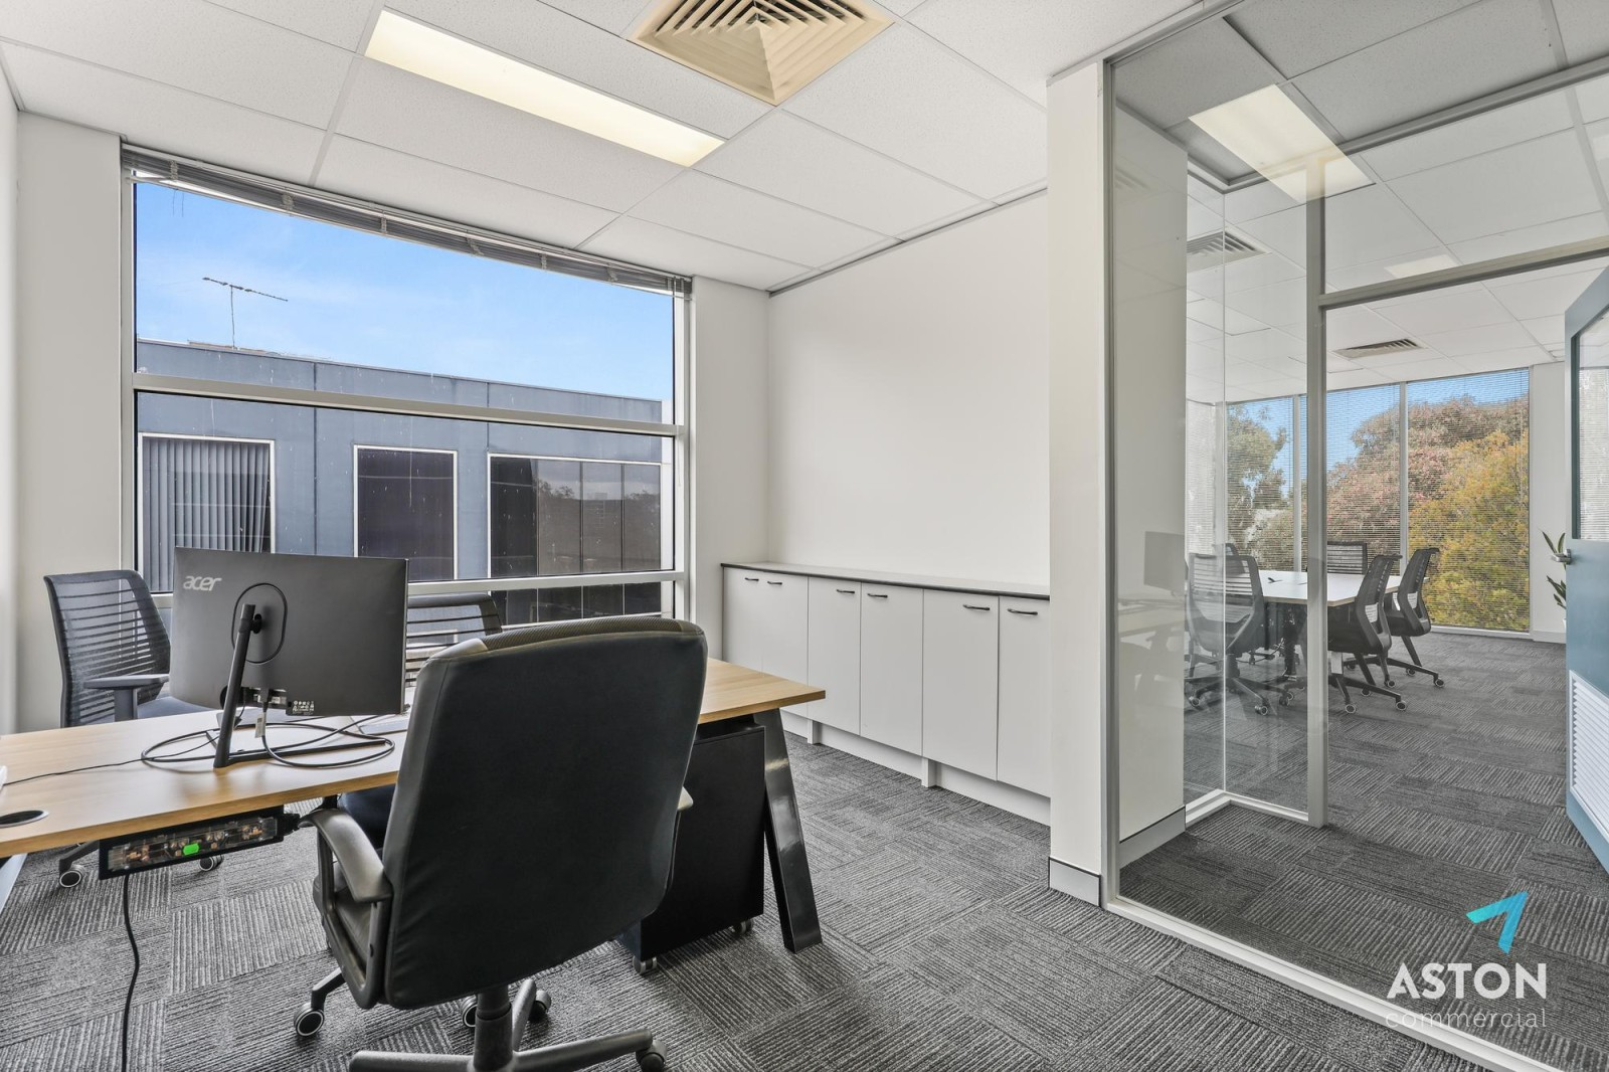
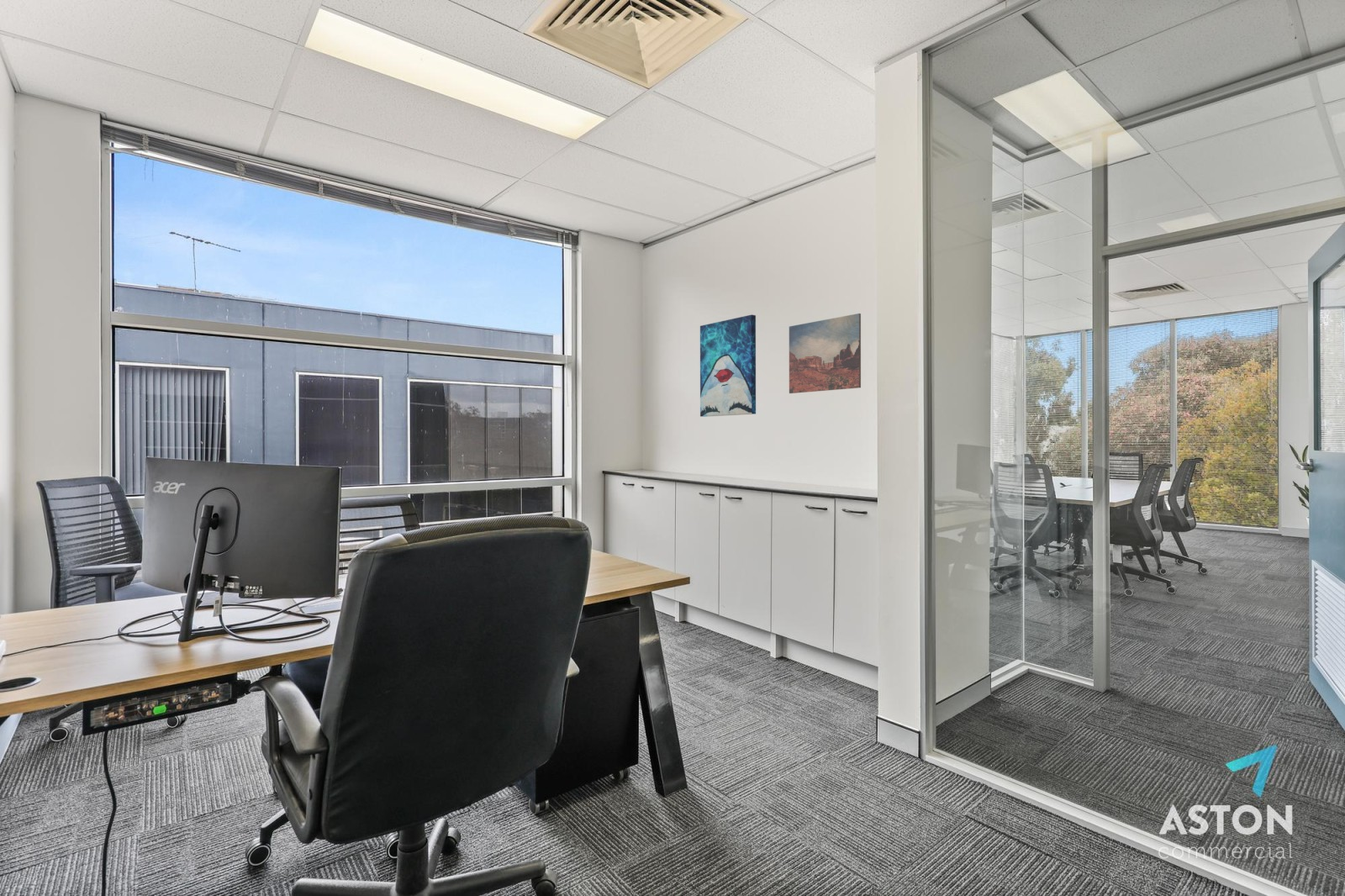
+ wall art (726, 367)
+ wall art (823, 356)
